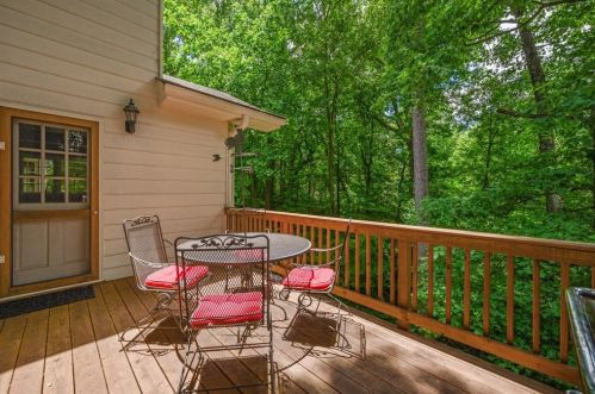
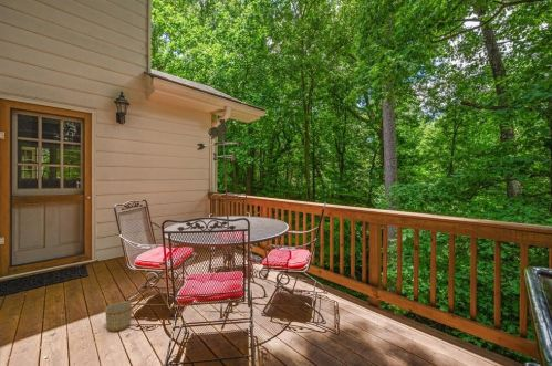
+ planter (118, 316)
